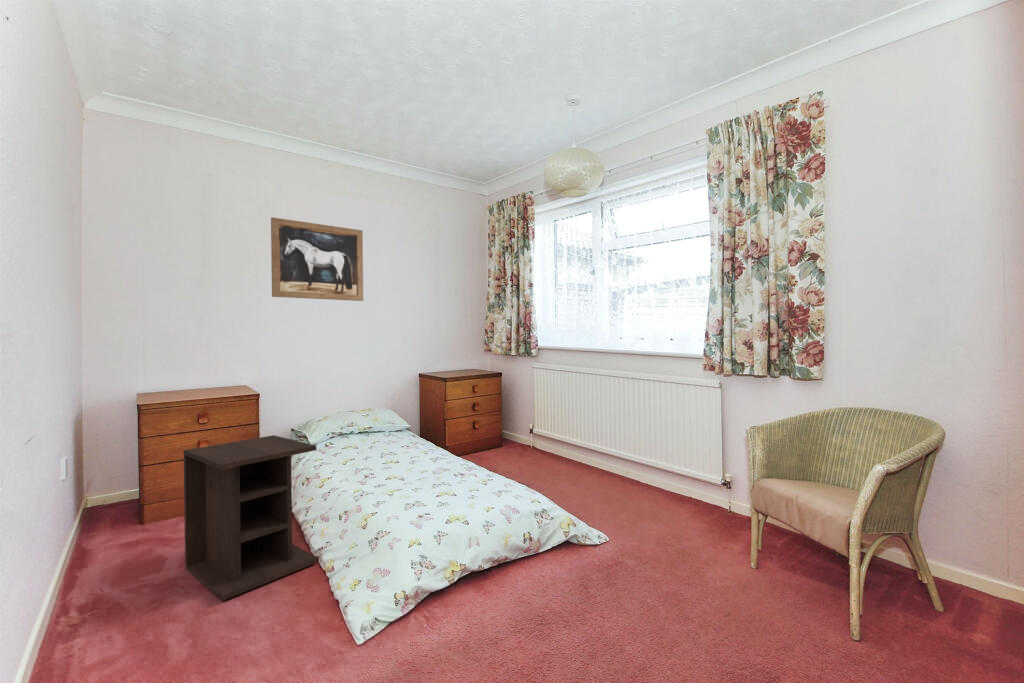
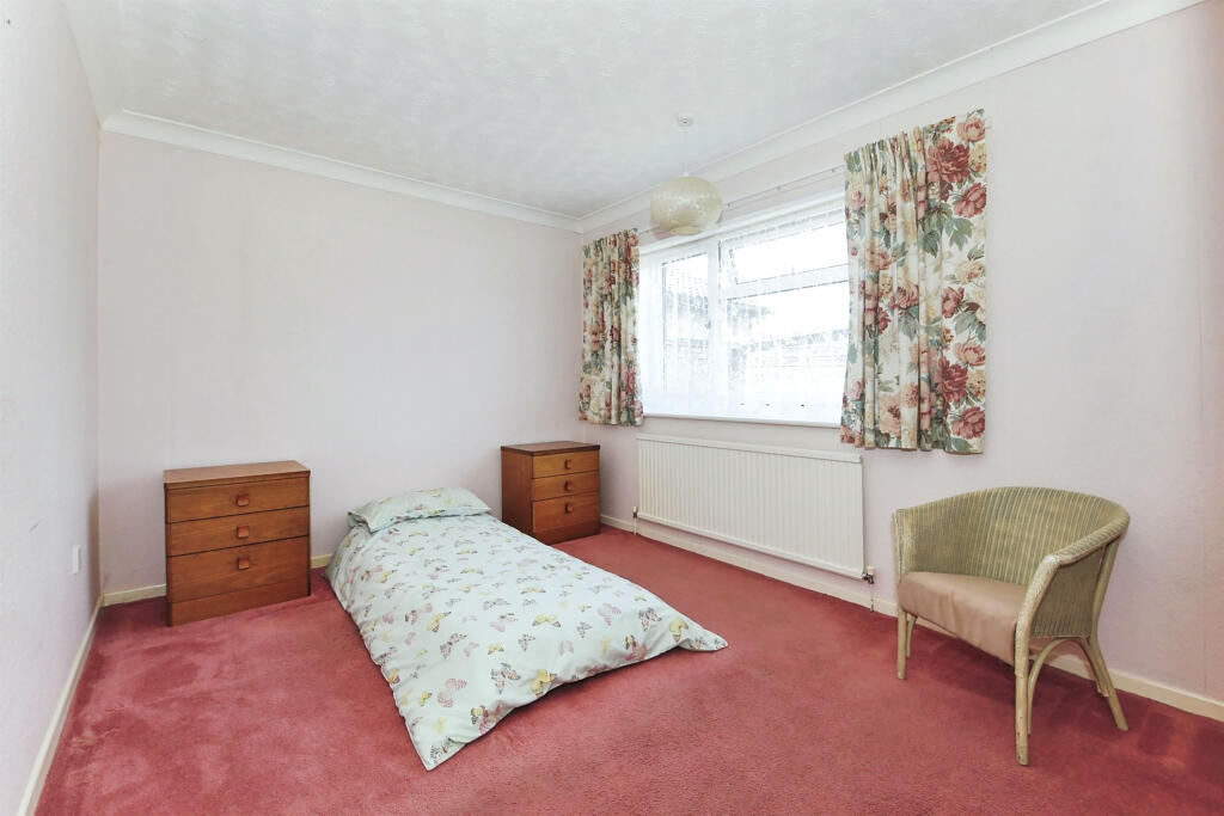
- nightstand (251, 506)
- wall art (319, 261)
